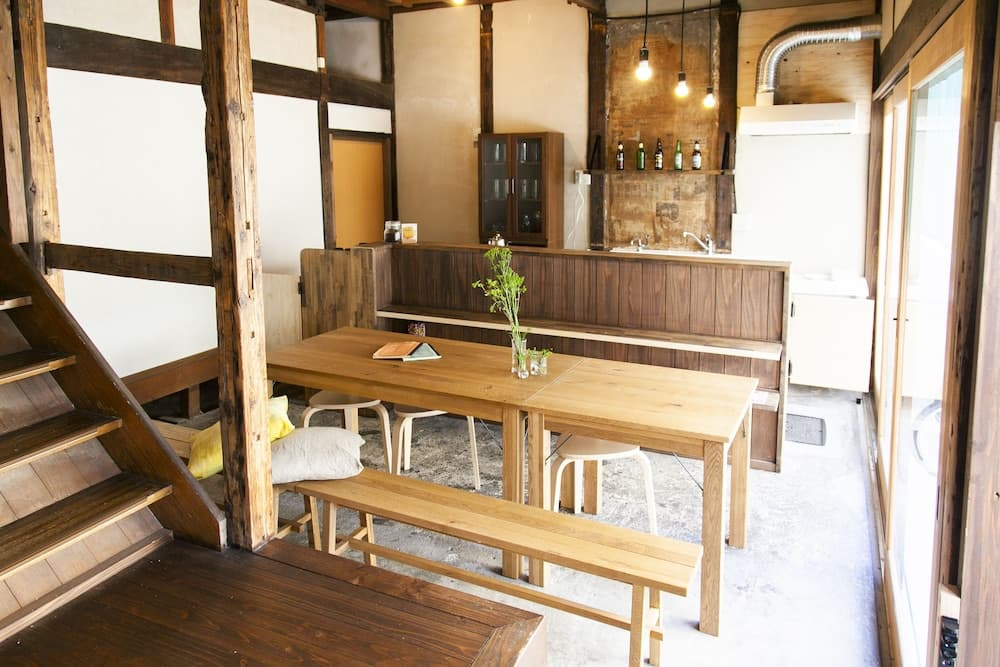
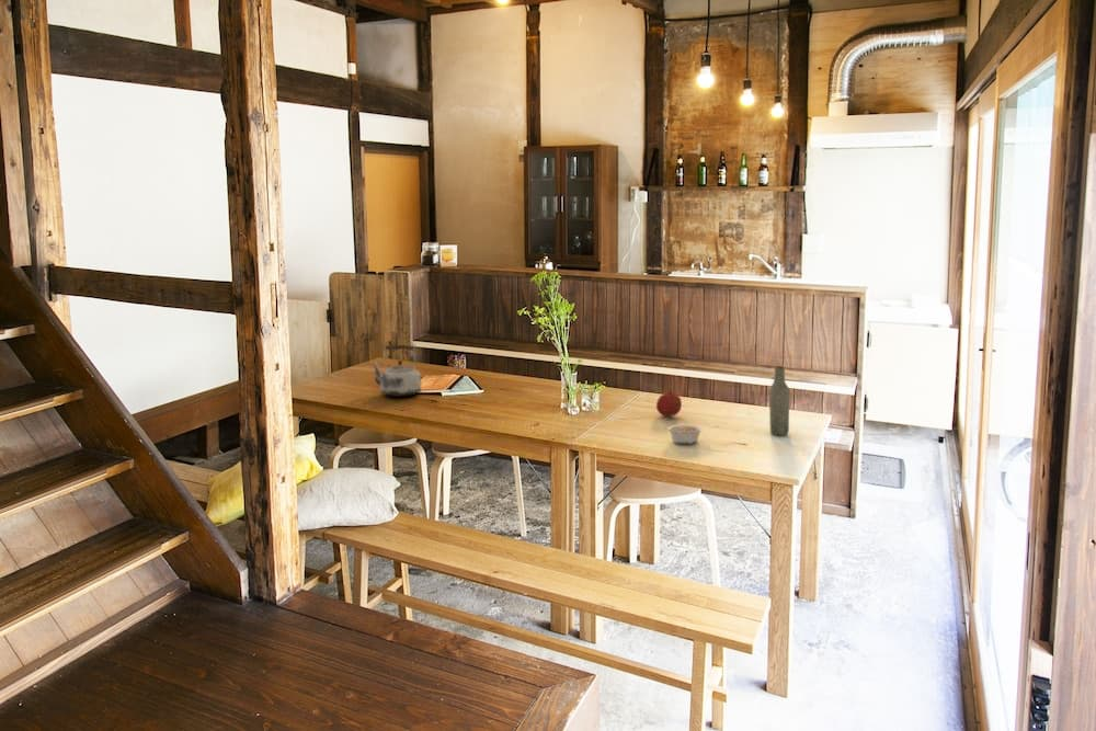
+ legume (684, 433)
+ fruit (669, 403)
+ bottle (779, 400)
+ kettle (395, 369)
